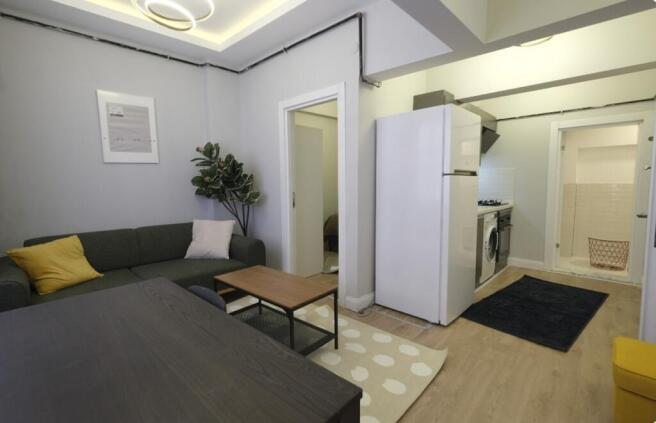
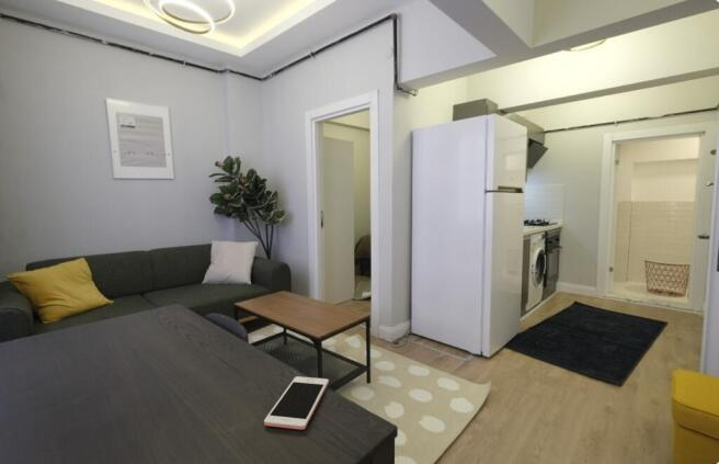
+ cell phone (299, 399)
